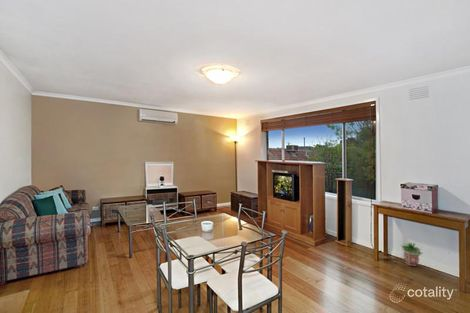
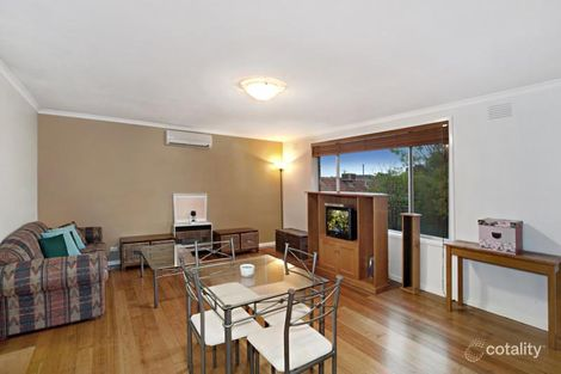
- potted plant (411, 253)
